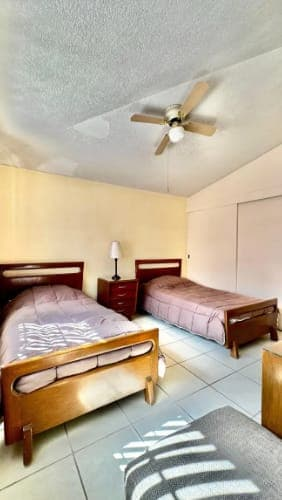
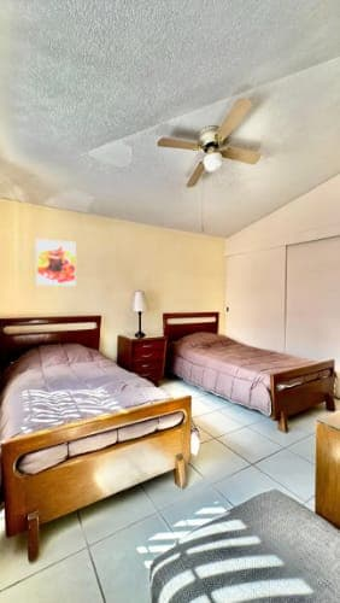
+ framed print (55, 263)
